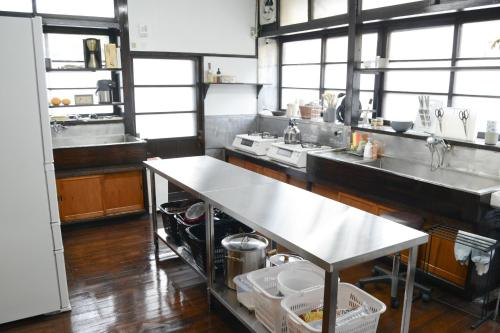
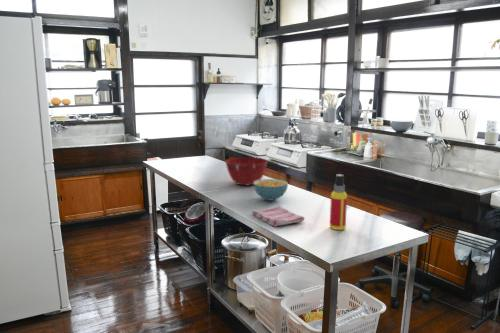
+ dish towel (277, 214)
+ mixing bowl (246, 172)
+ cereal bowl (270, 191)
+ spray bottle (338, 201)
